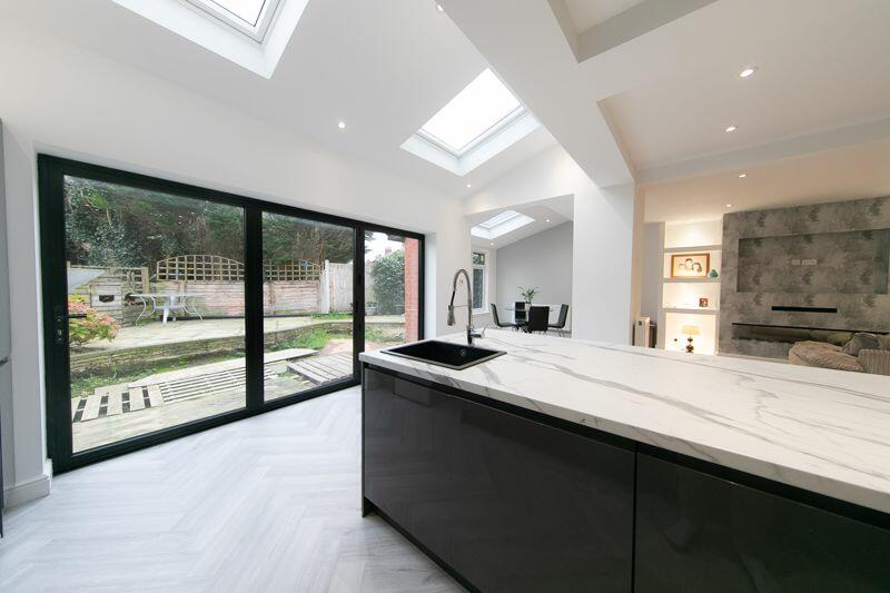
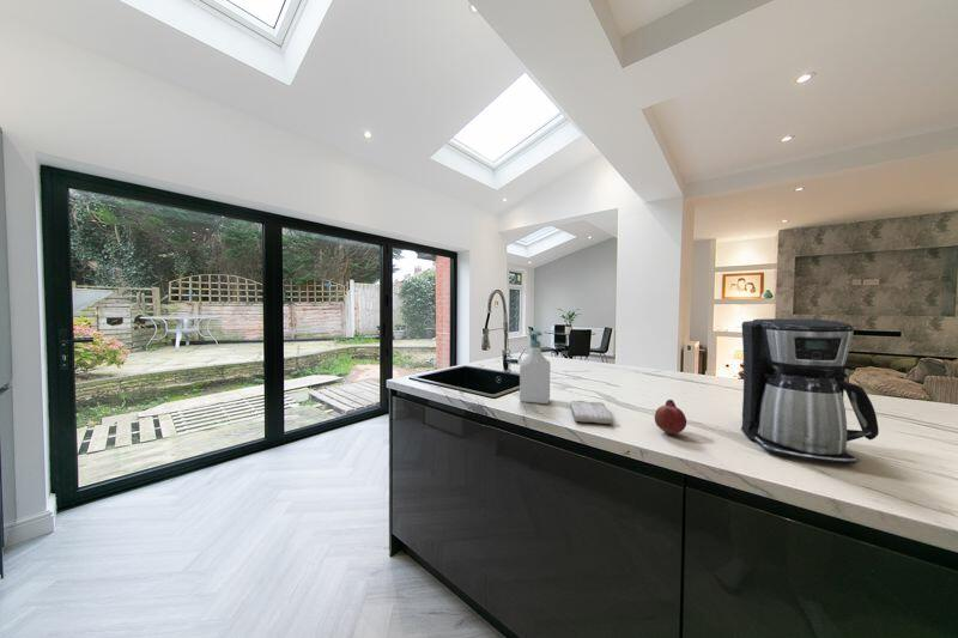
+ fruit (669, 417)
+ washcloth (589, 411)
+ soap bottle (534, 365)
+ coffee maker (800, 381)
